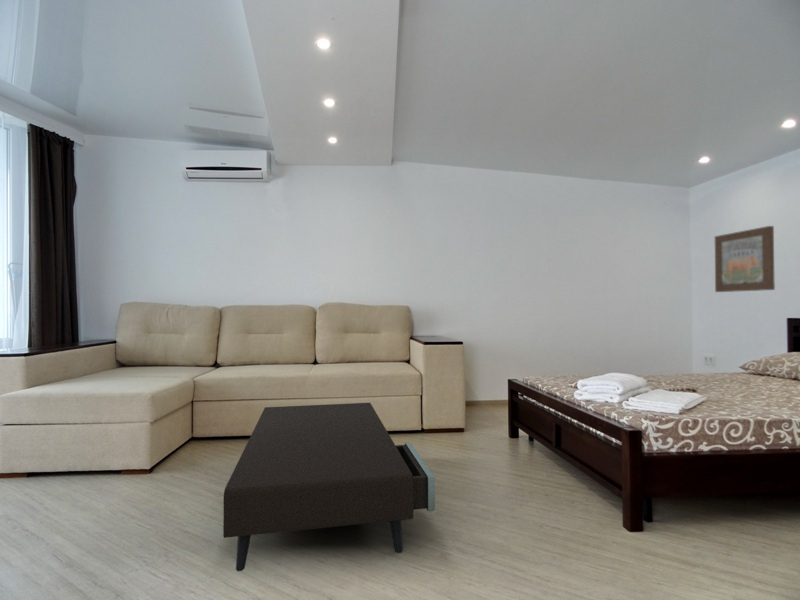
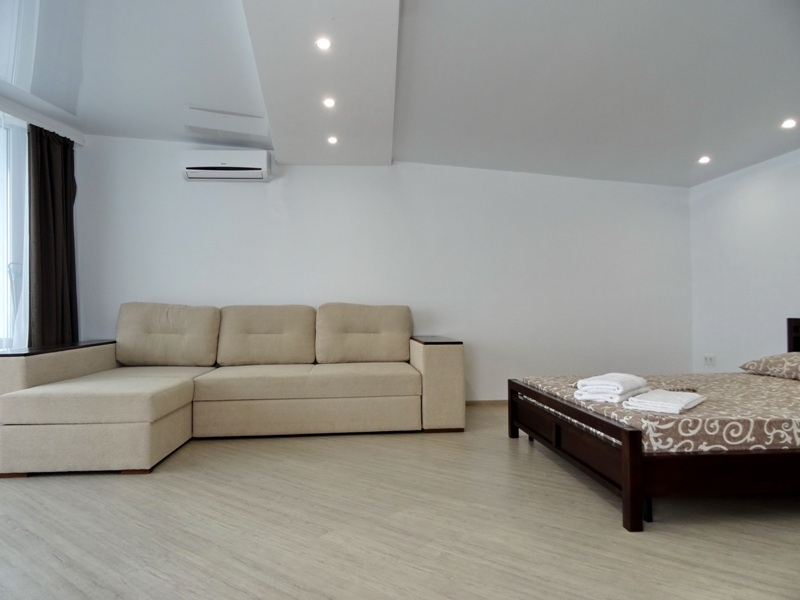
- coffee table (332, 464)
- wall art (742, 261)
